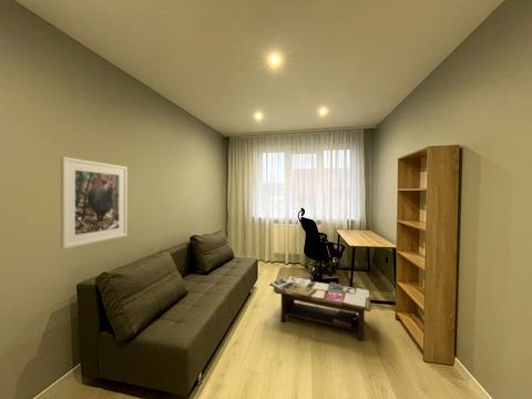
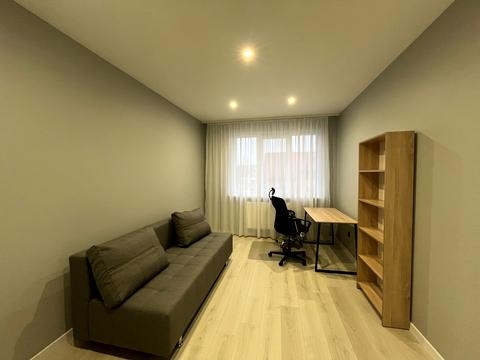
- coffee table (318, 301)
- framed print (99, 202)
